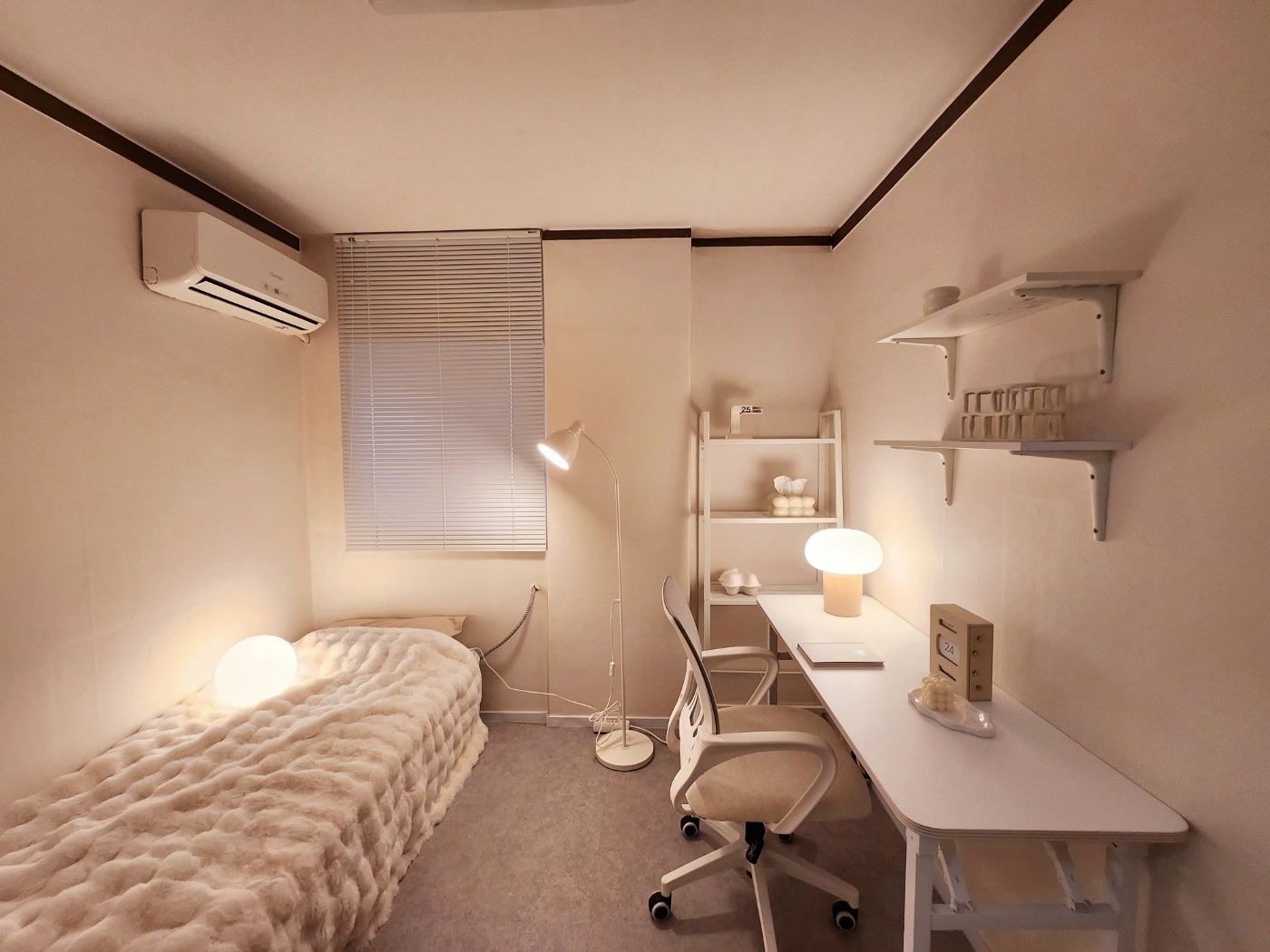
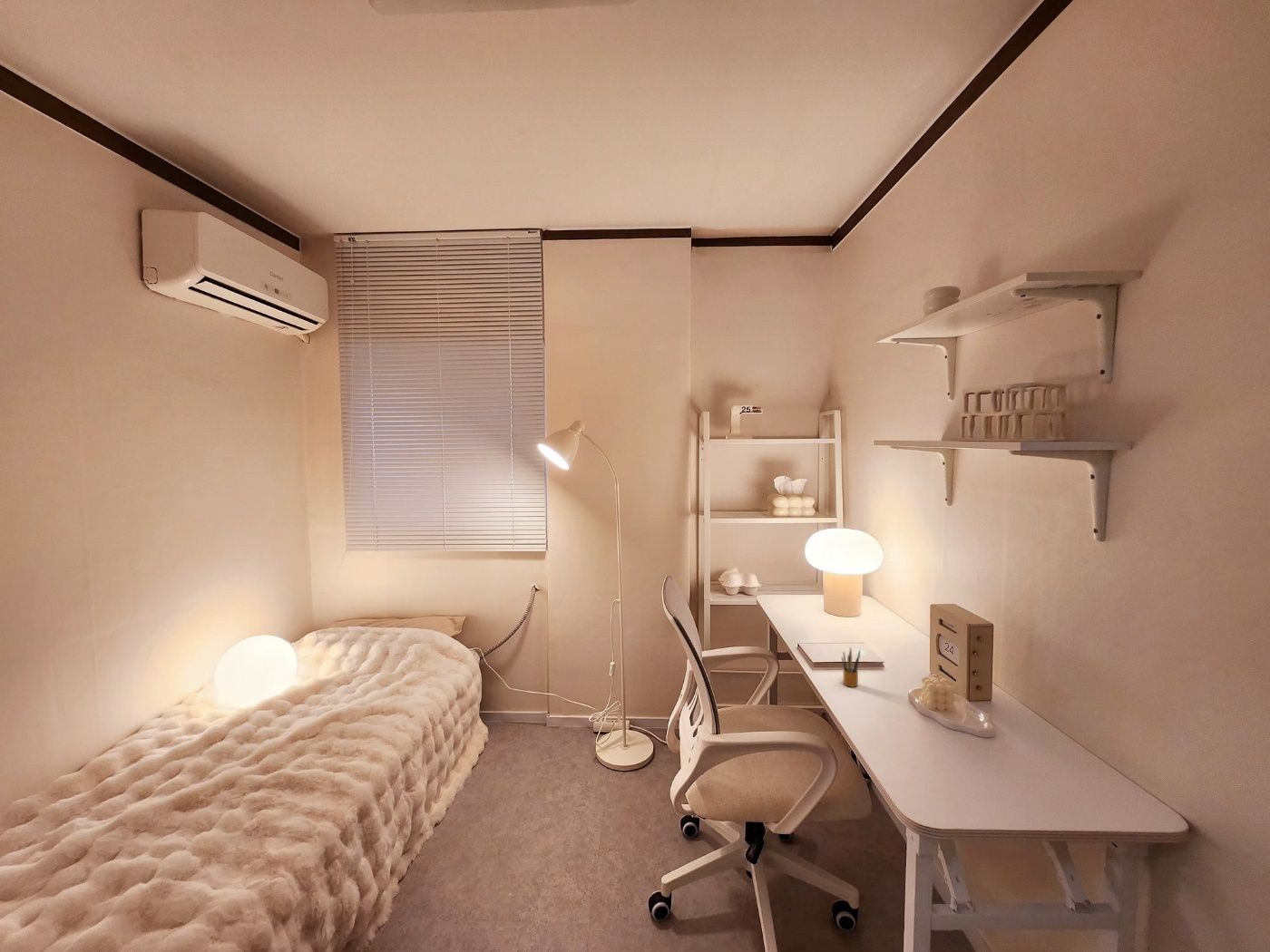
+ pencil box (851, 667)
